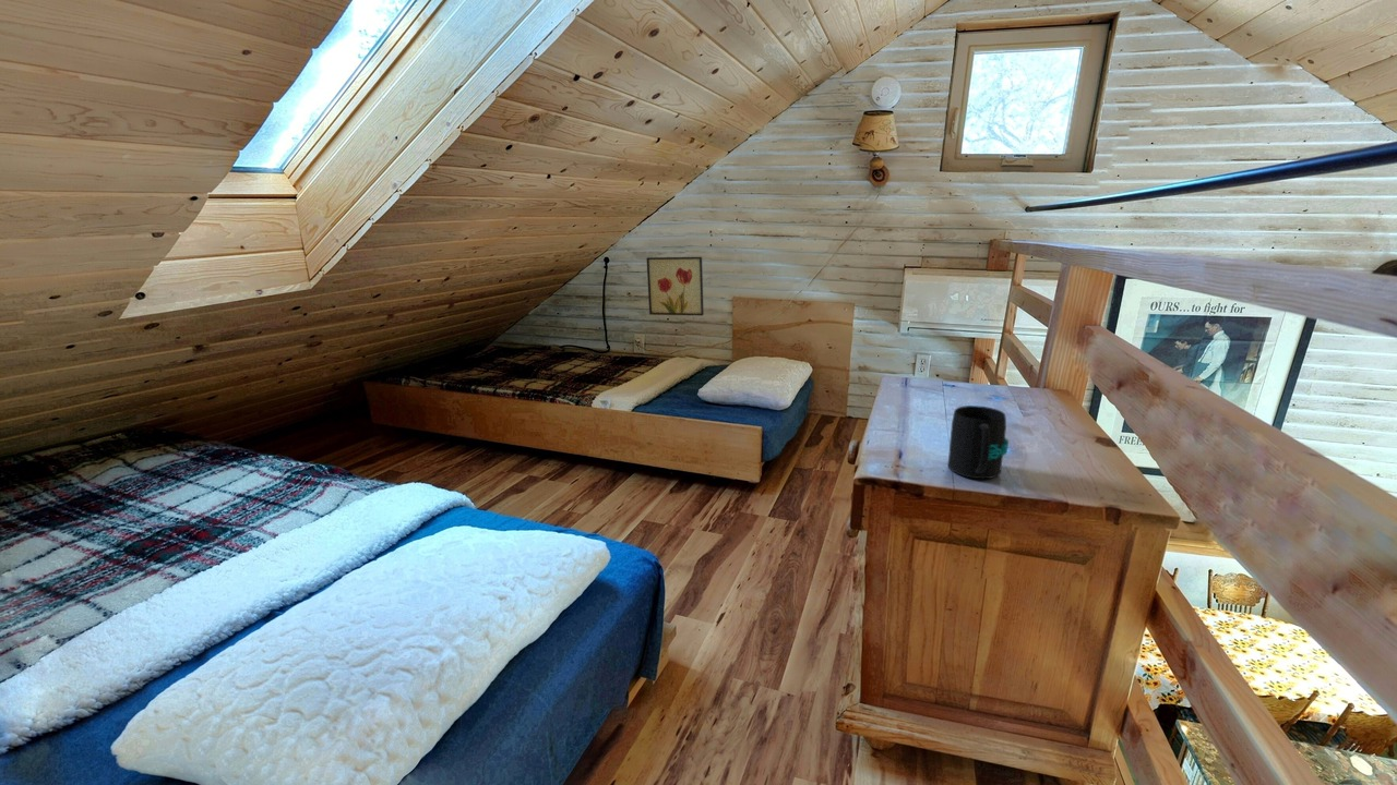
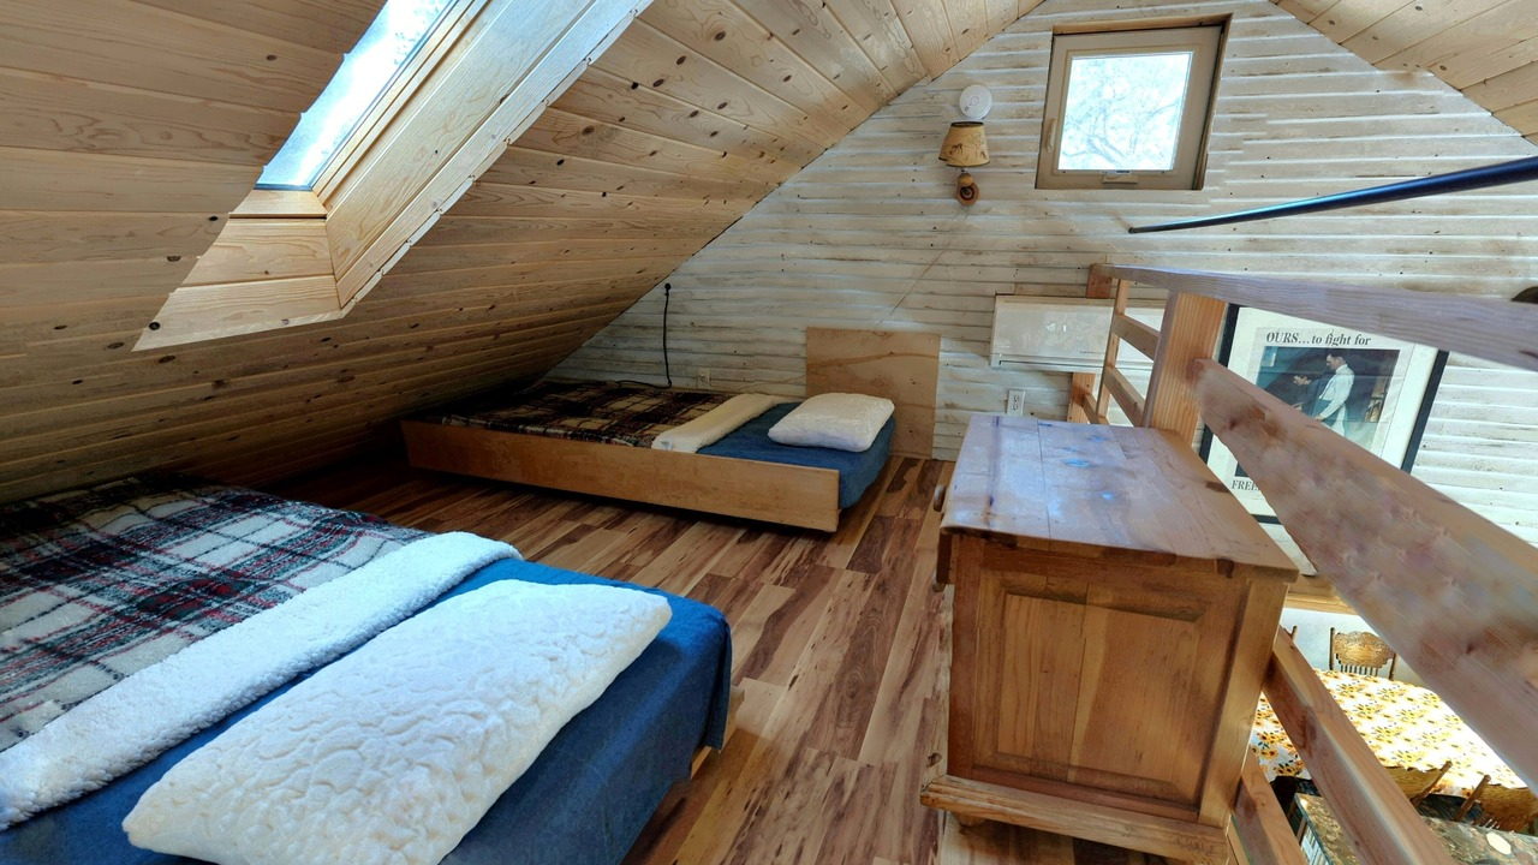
- mug (980, 445)
- wall art (674, 286)
